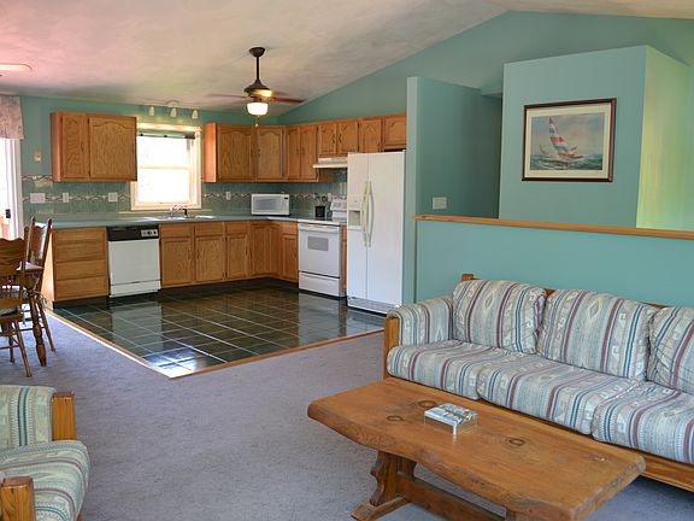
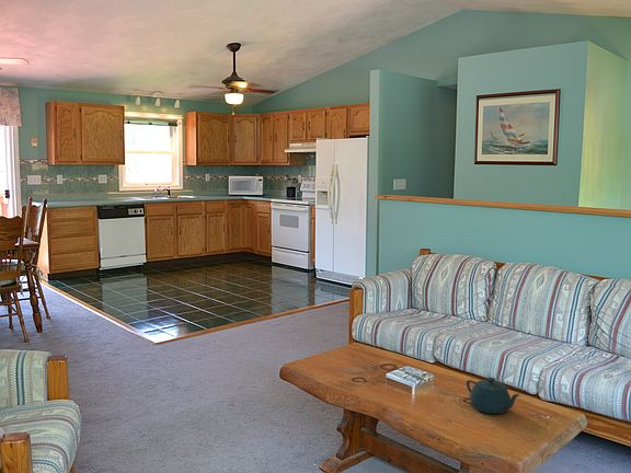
+ teapot (492, 394)
